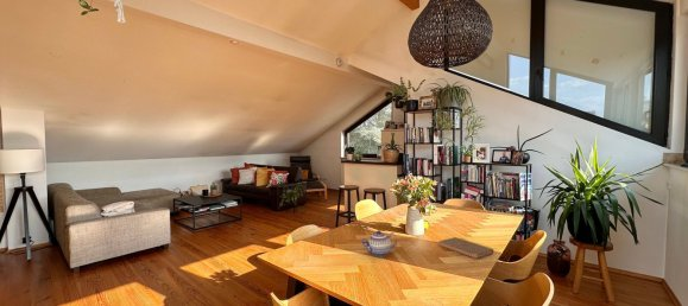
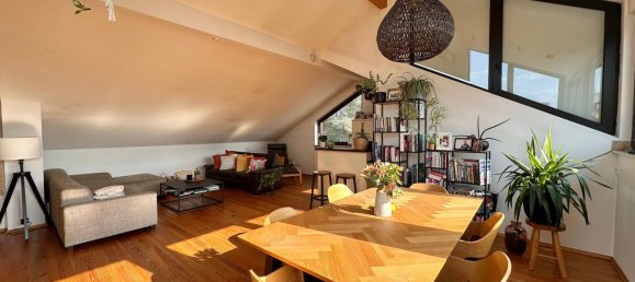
- teapot (379, 242)
- book (465, 247)
